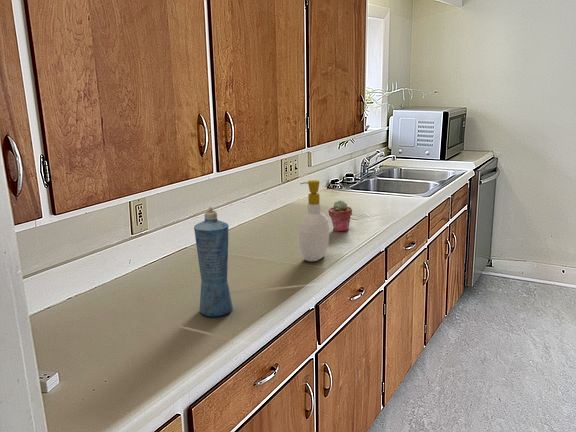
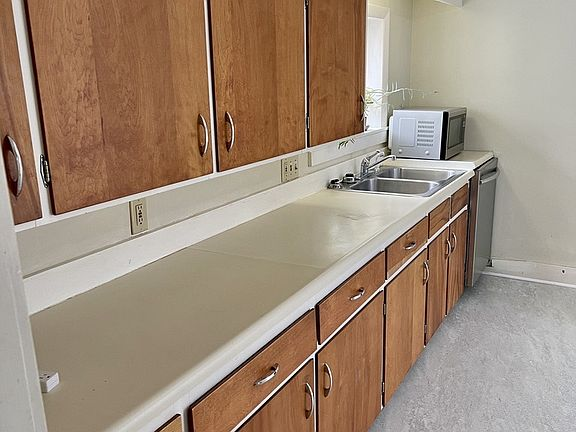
- potted succulent (340, 215)
- squeeze bottle (213, 260)
- soap bottle (312, 219)
